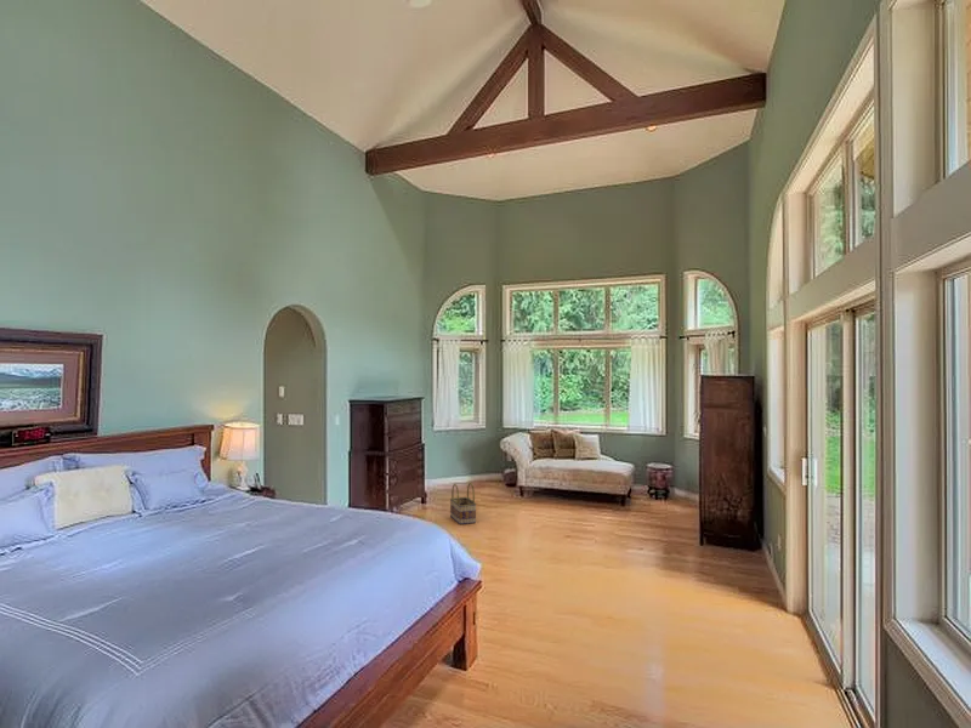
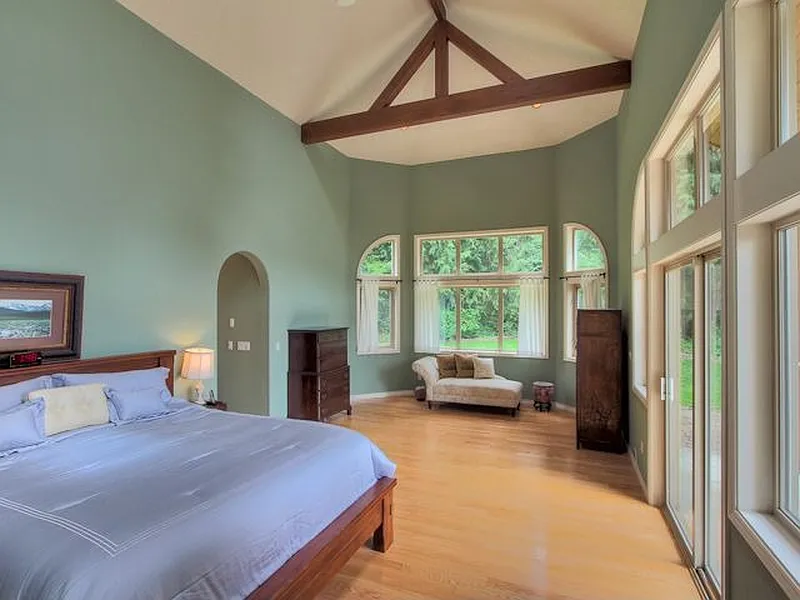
- basket (462, 501)
